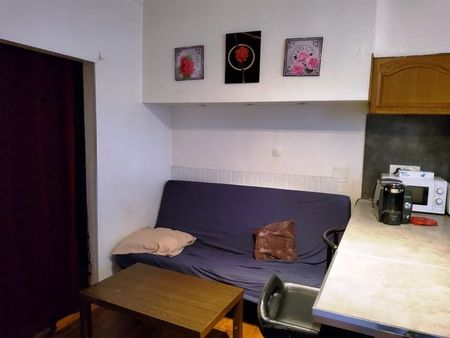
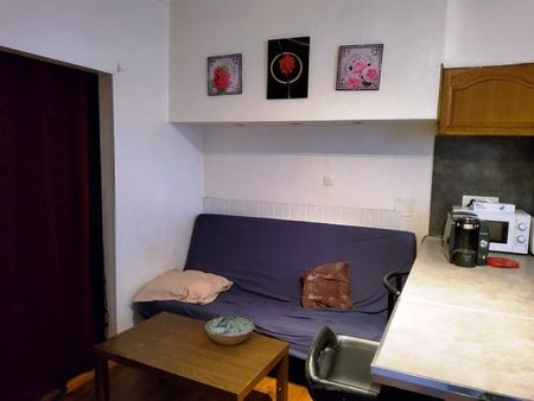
+ bowl (229, 332)
